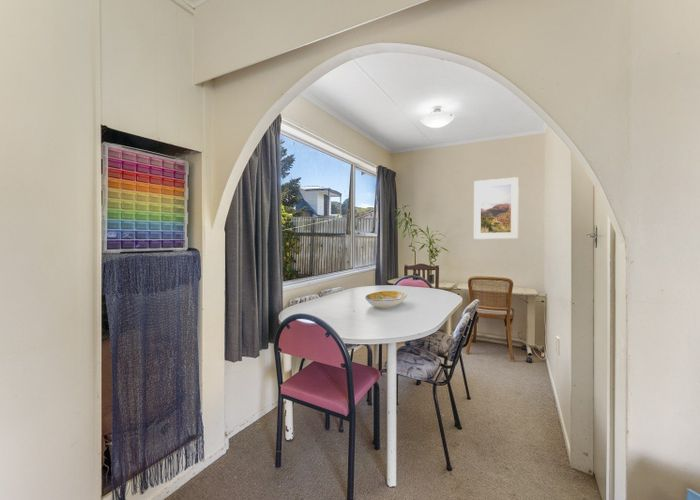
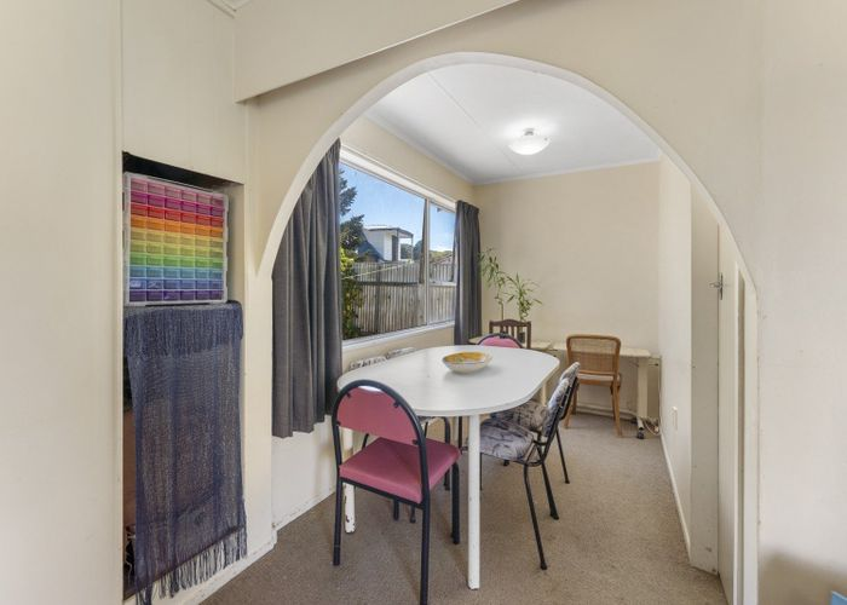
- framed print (495, 209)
